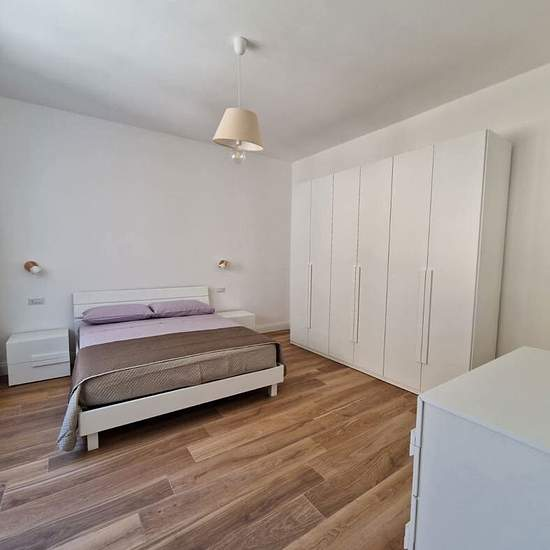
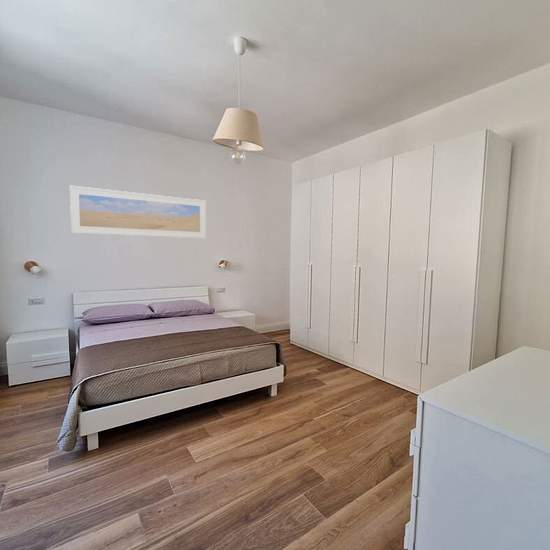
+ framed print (145, 215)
